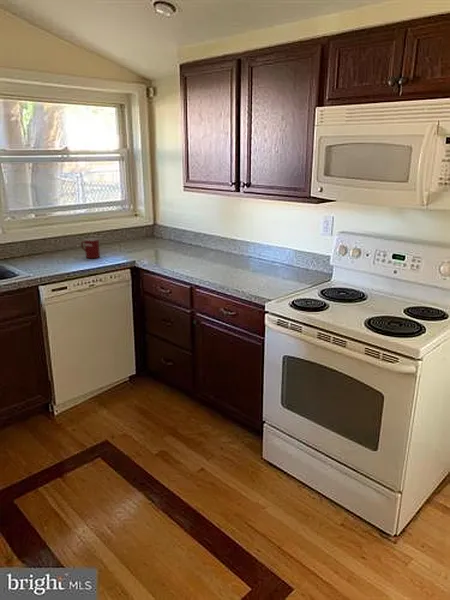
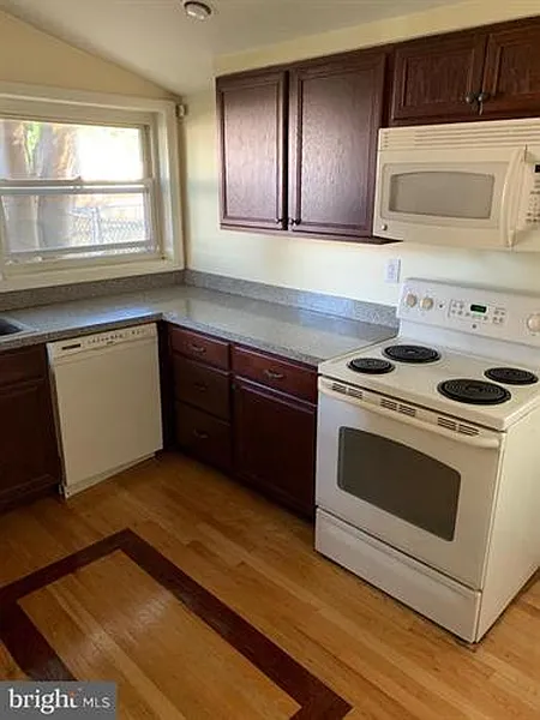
- mug (89, 248)
